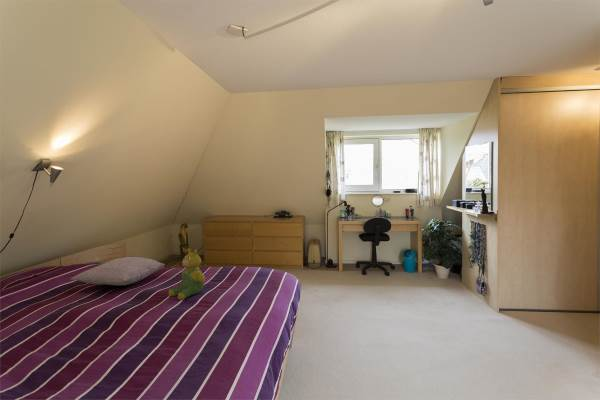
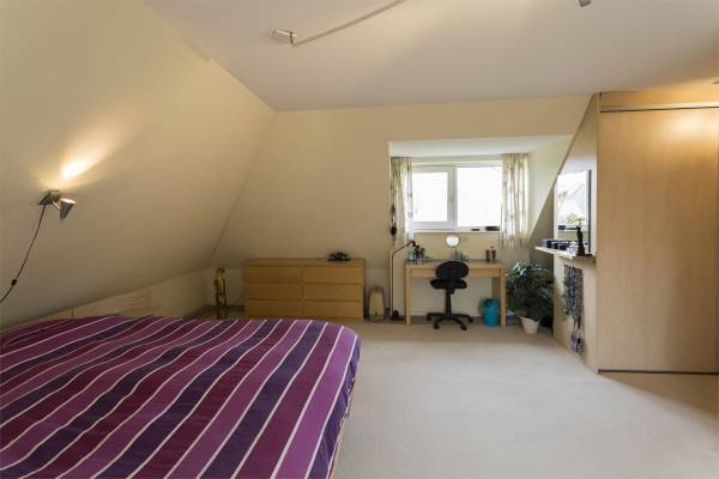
- pillow (121, 271)
- teddy bear (186, 272)
